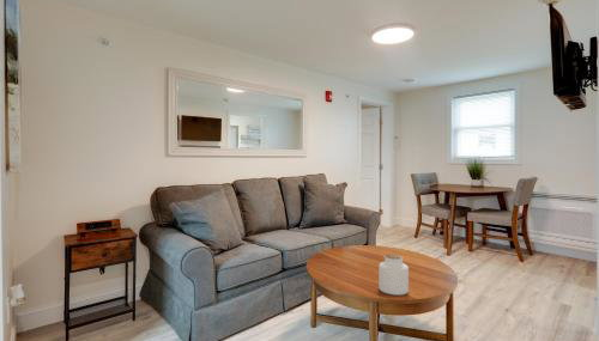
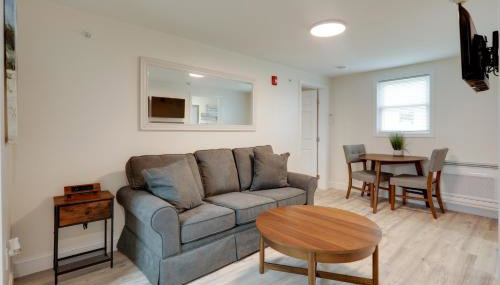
- jar (392, 273)
